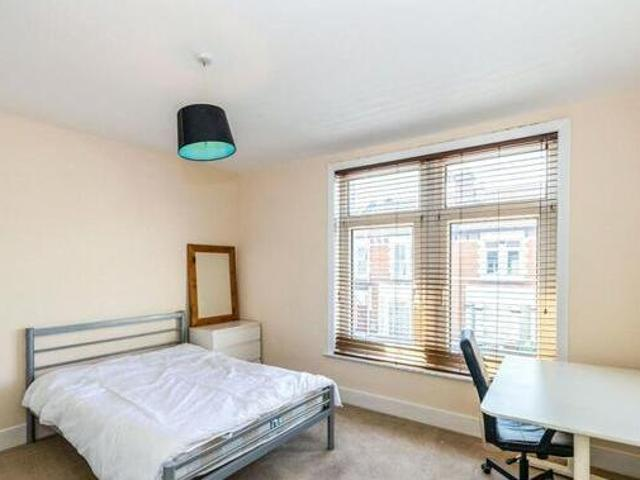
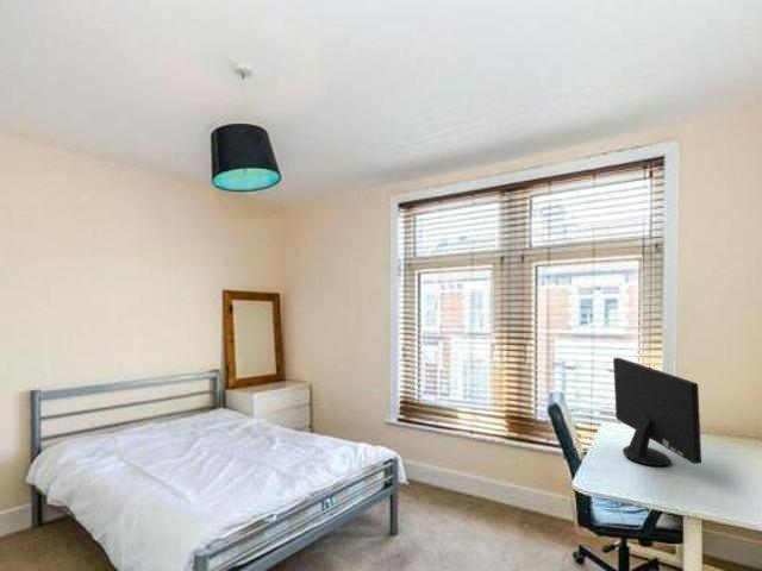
+ computer monitor (645, 413)
